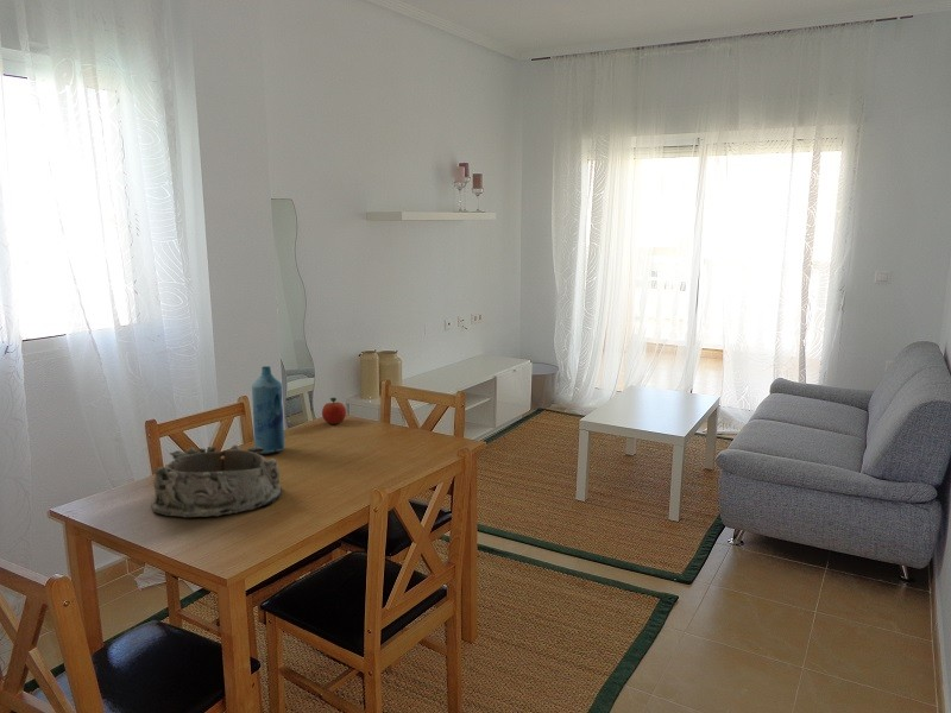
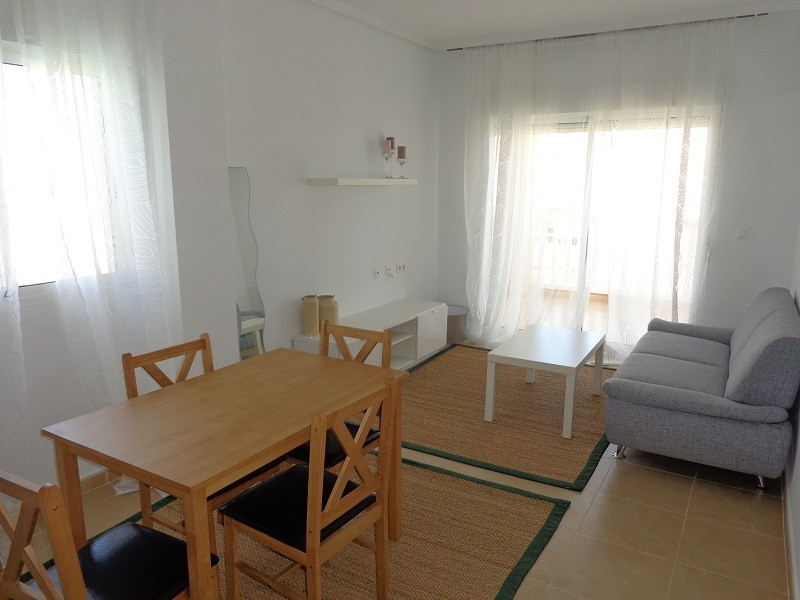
- fruit (334, 410)
- bottle (267, 409)
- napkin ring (215, 477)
